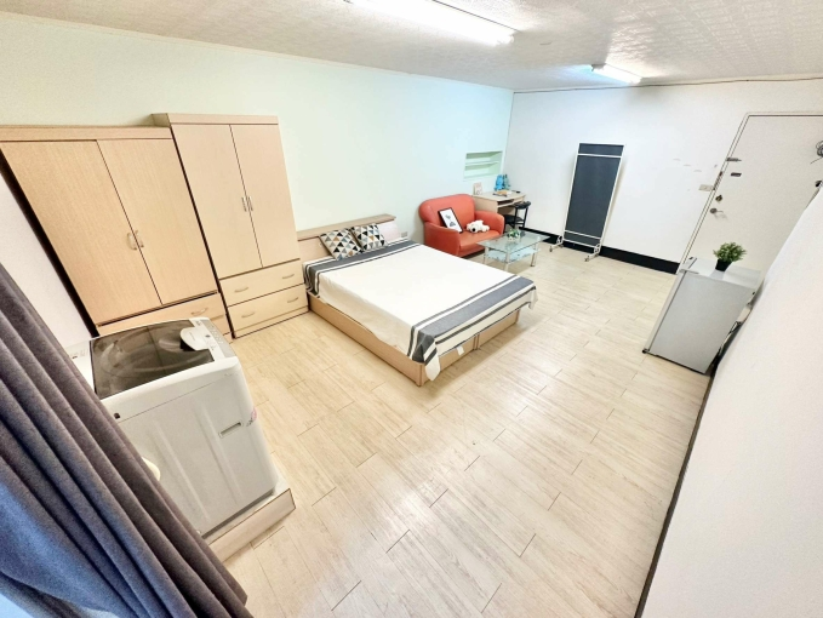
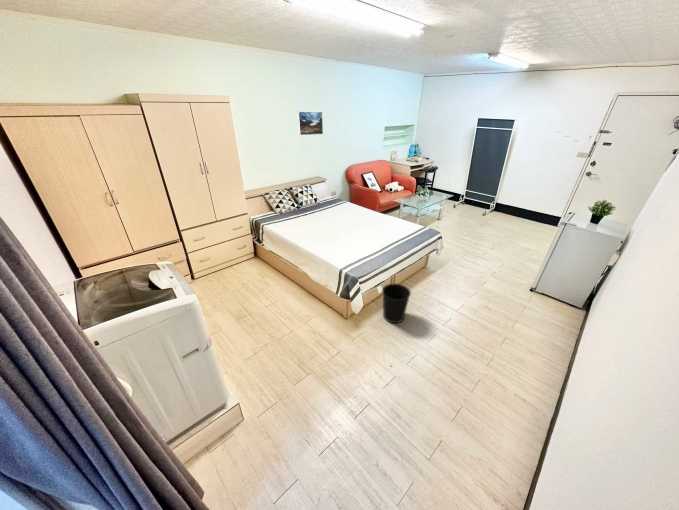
+ wastebasket (394, 304)
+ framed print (310, 123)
